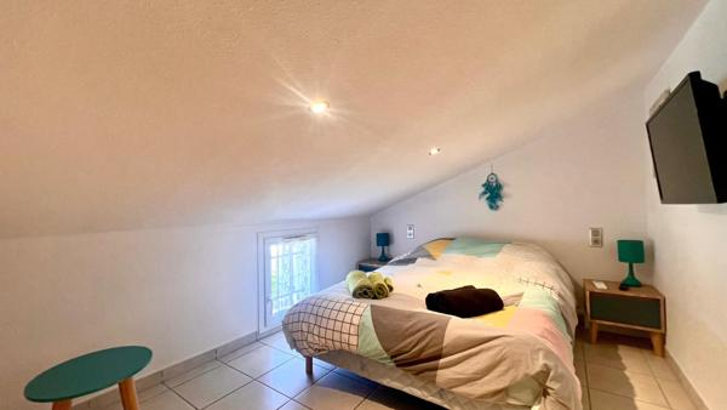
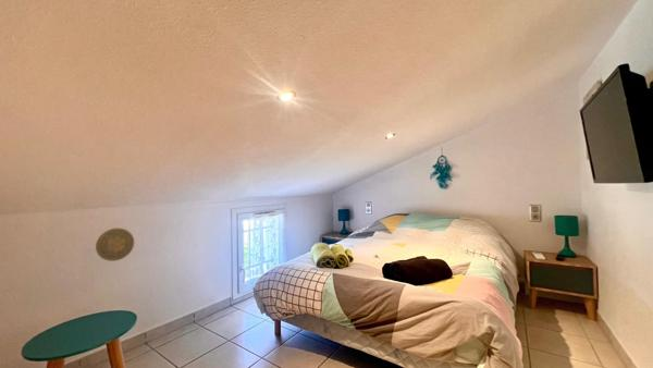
+ decorative plate (115, 244)
